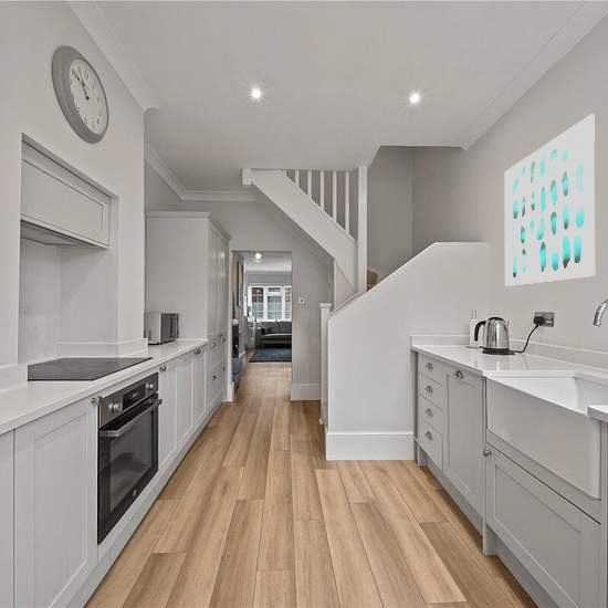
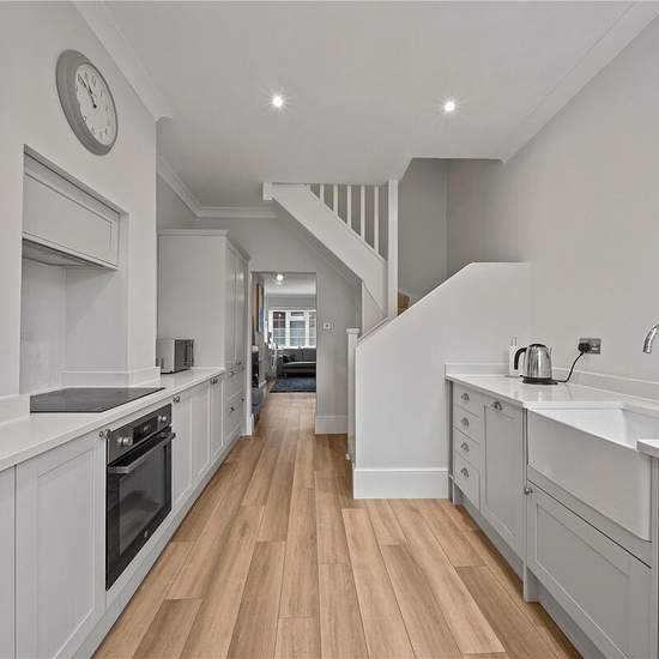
- wall art (542, 214)
